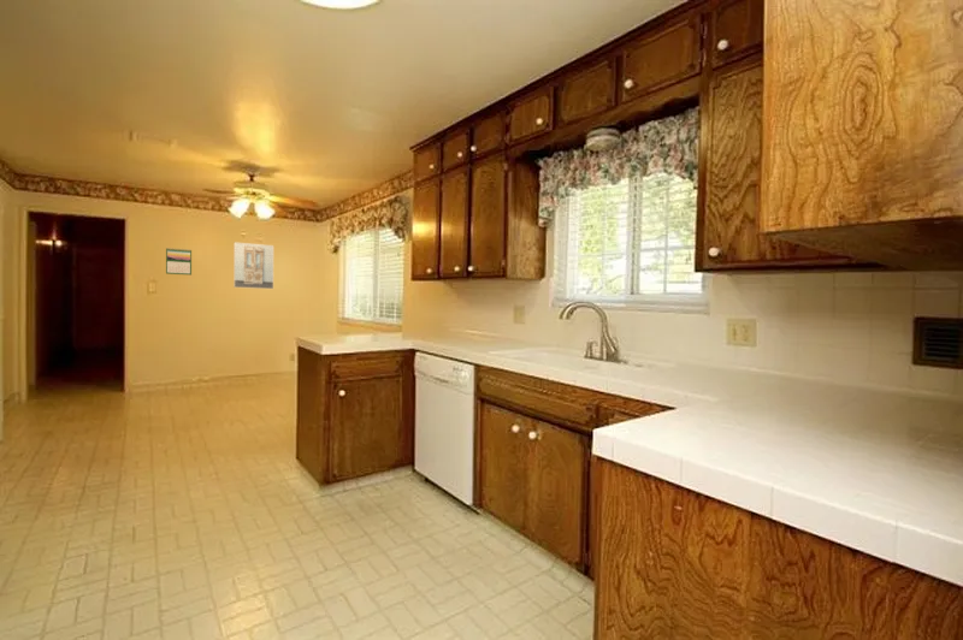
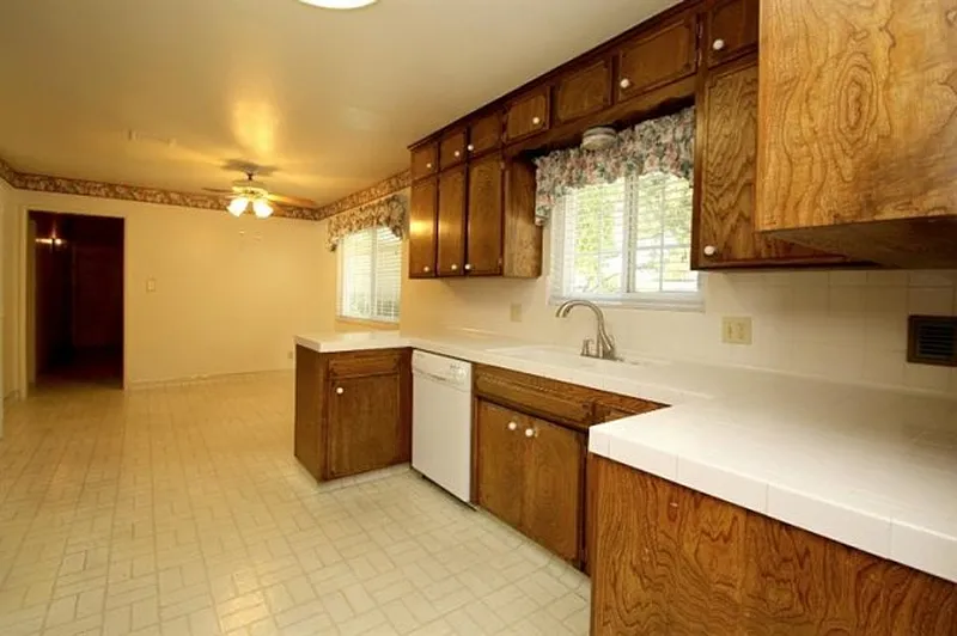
- calendar (178, 261)
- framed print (254, 266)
